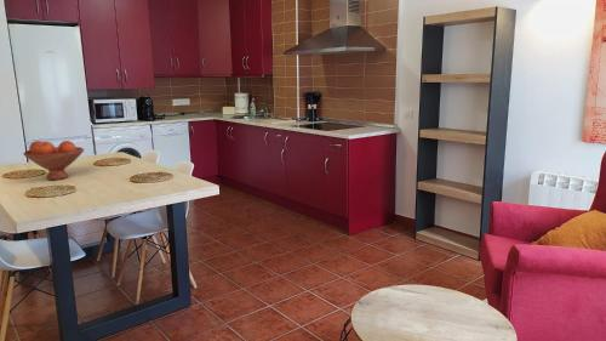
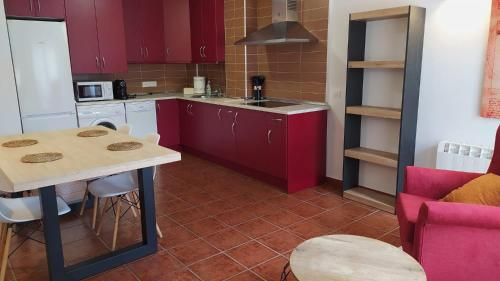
- fruit bowl (55, 159)
